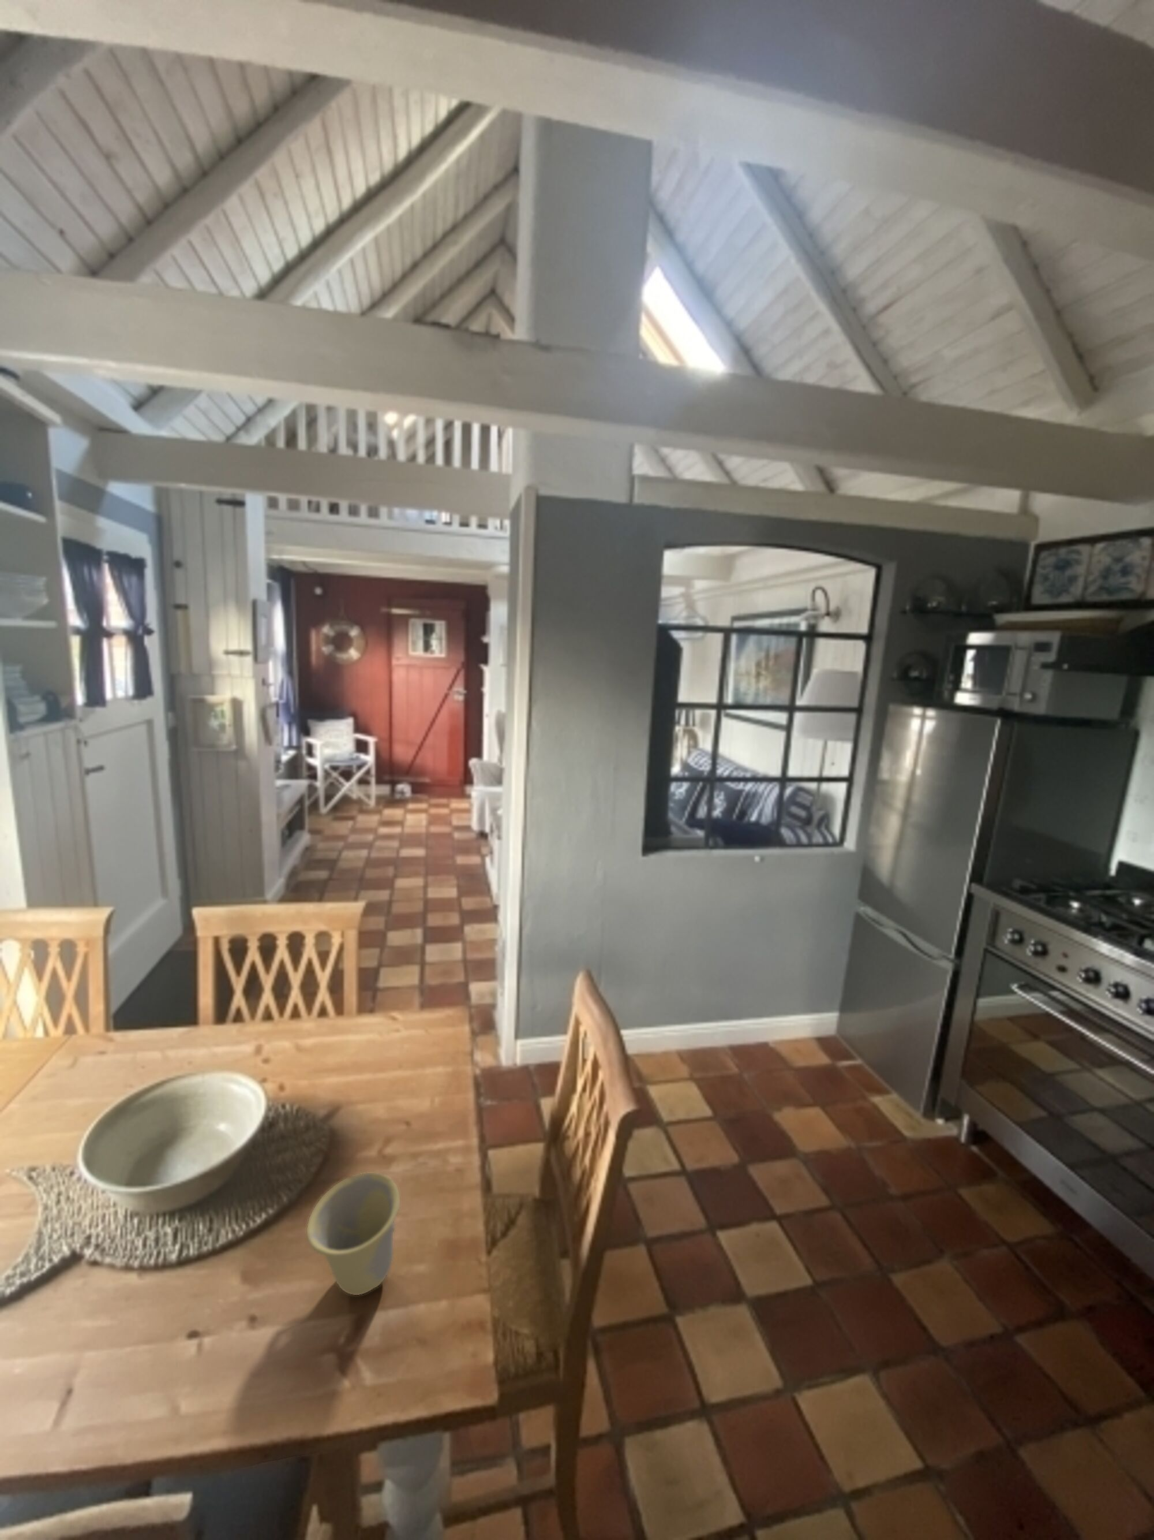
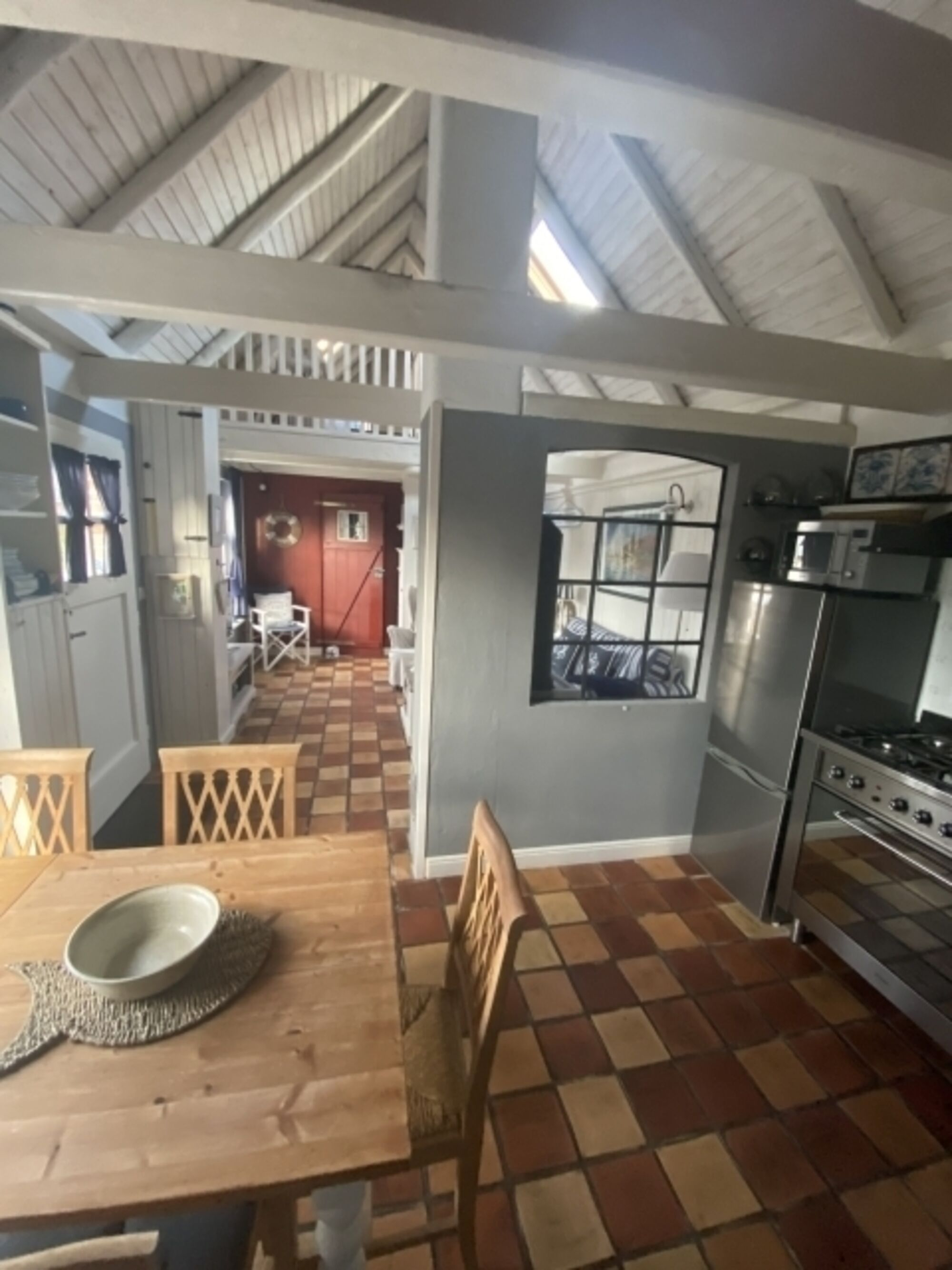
- cup (355, 1243)
